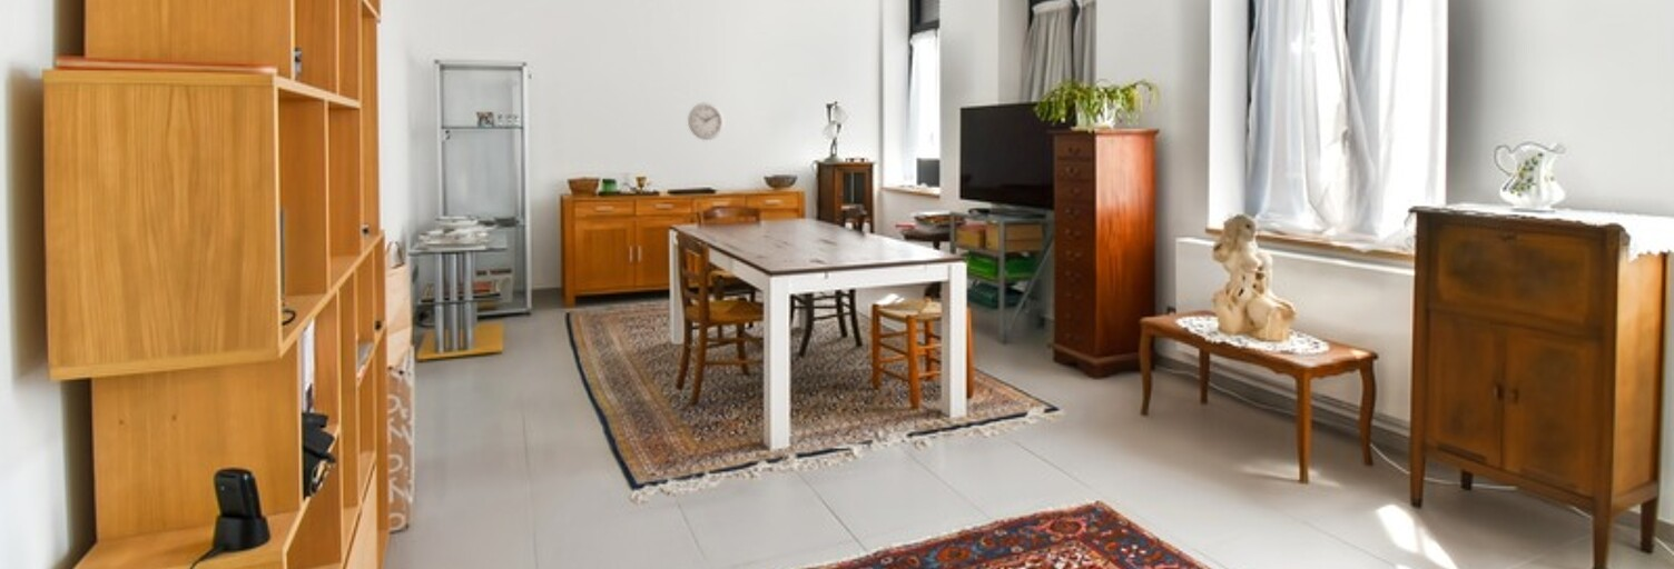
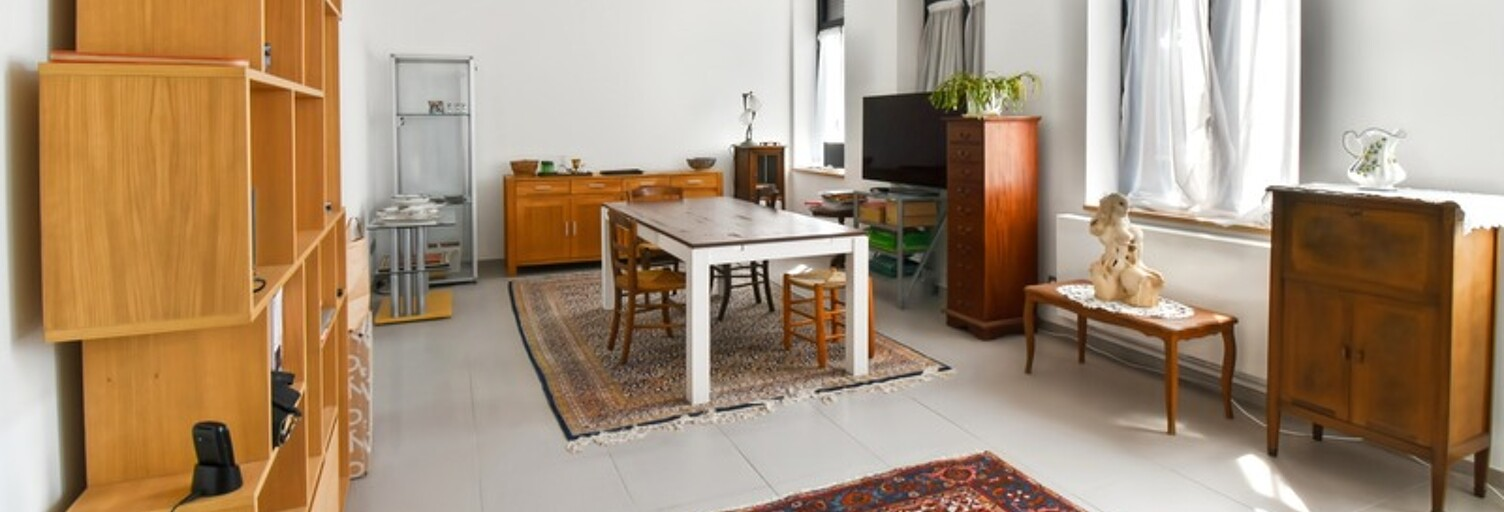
- wall clock (706, 121)
